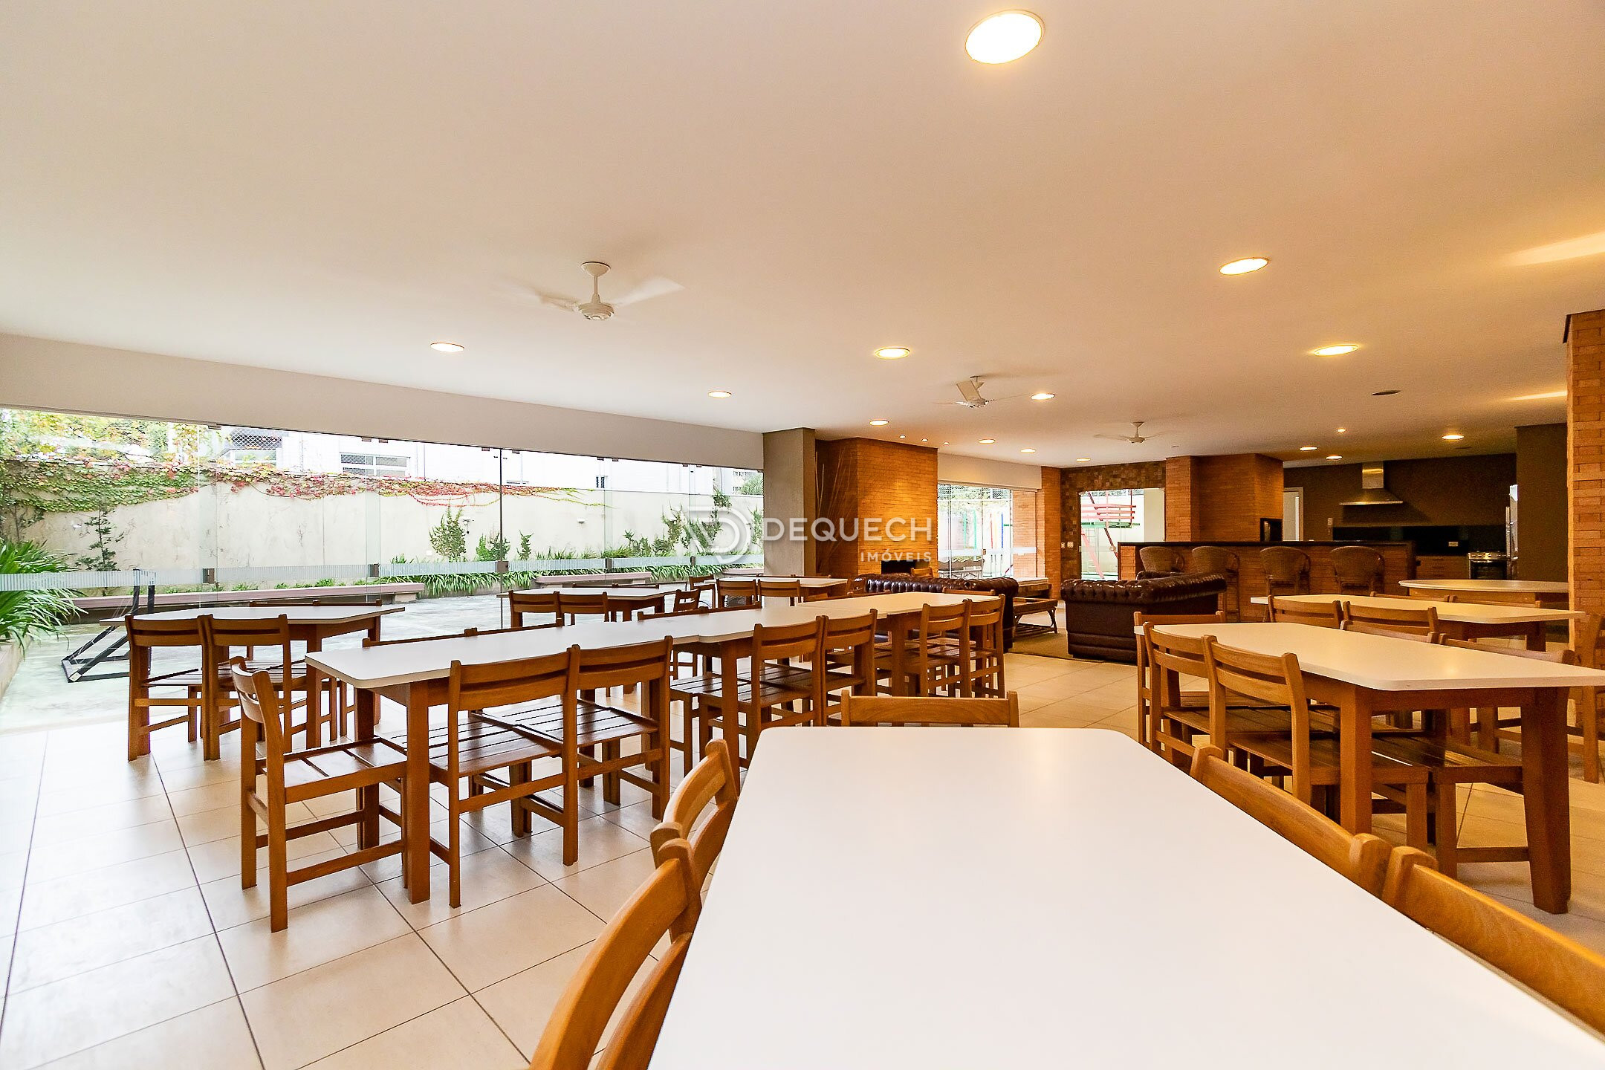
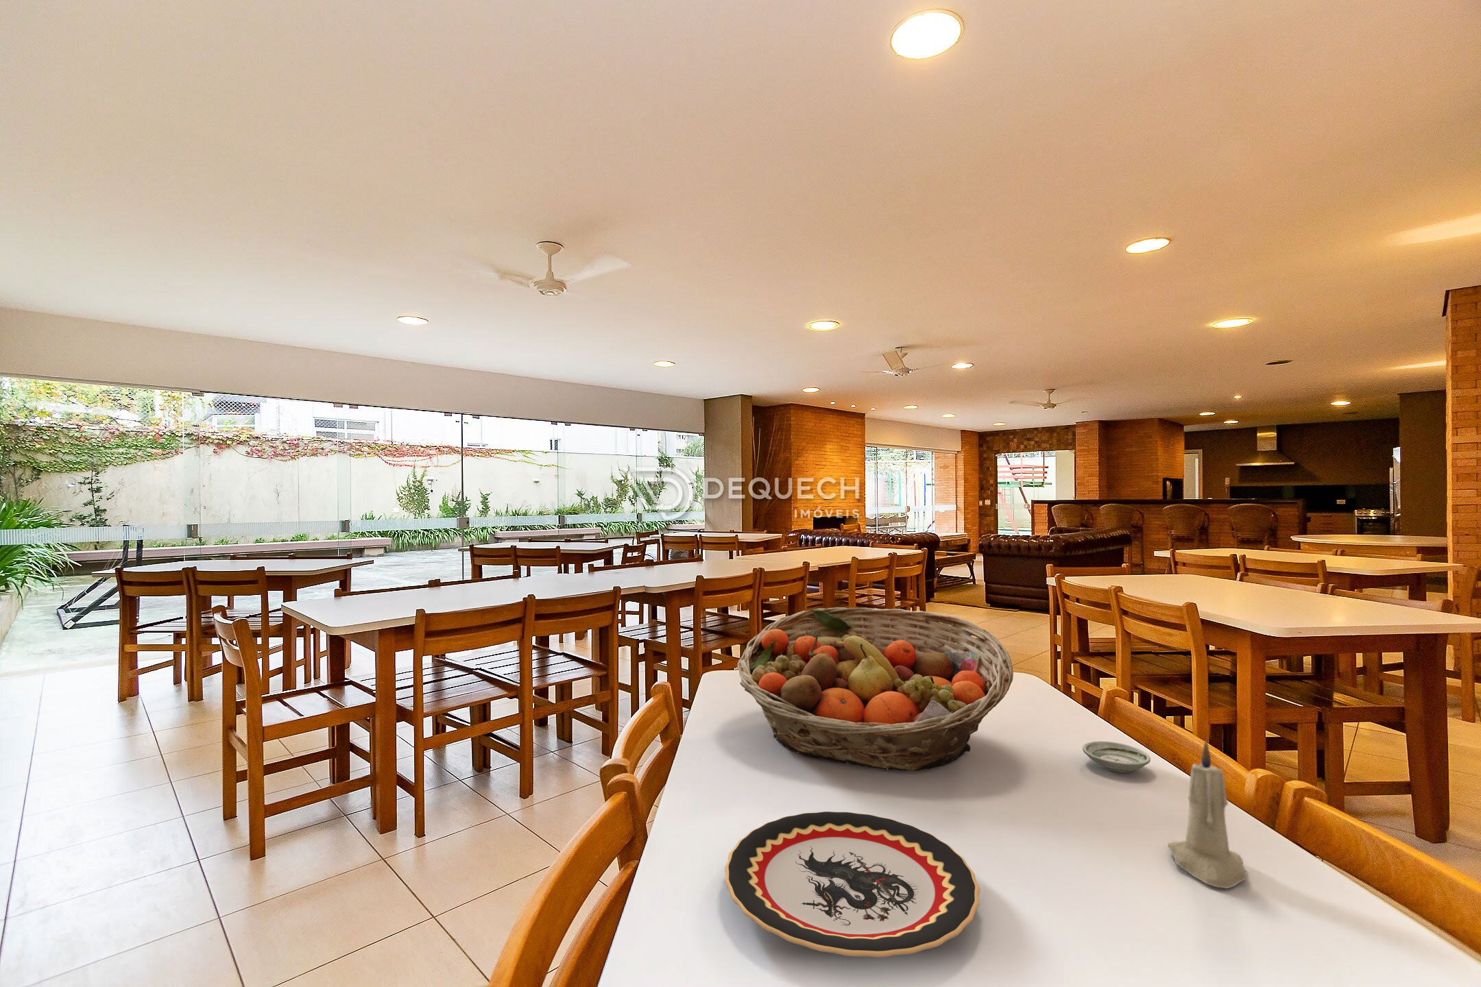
+ saucer (1115, 759)
+ candle (1208, 804)
+ plate (848, 879)
+ fruit basket (867, 679)
